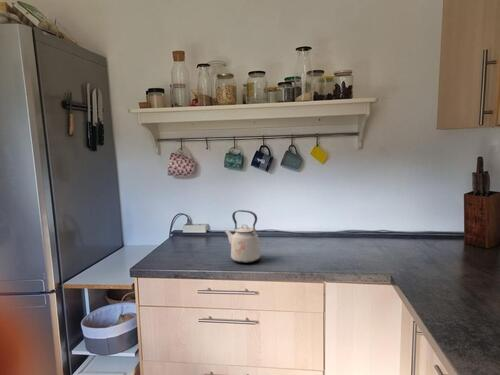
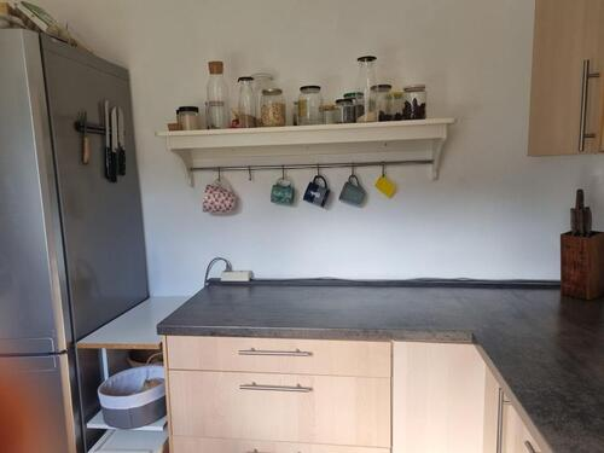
- kettle (240, 234)
